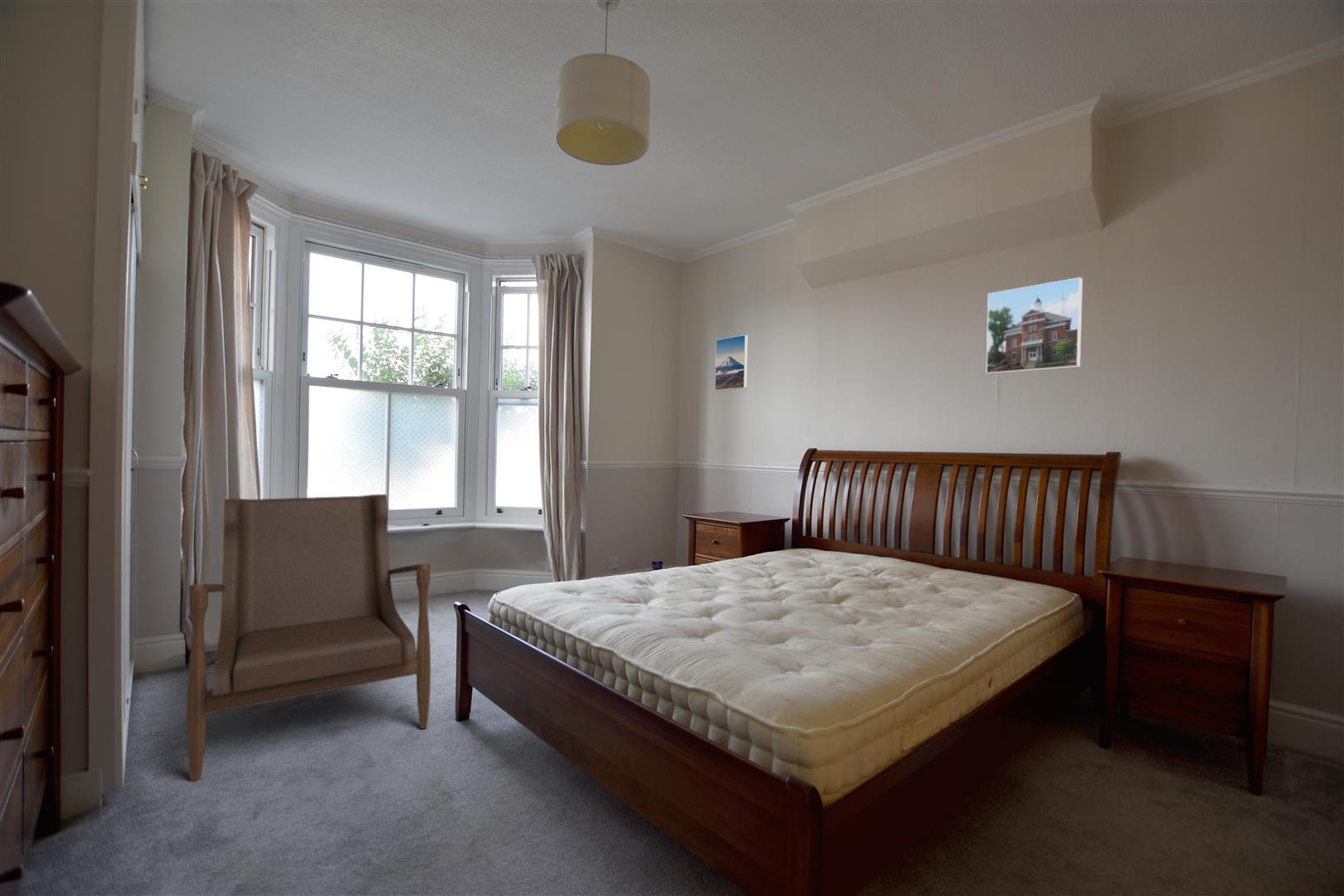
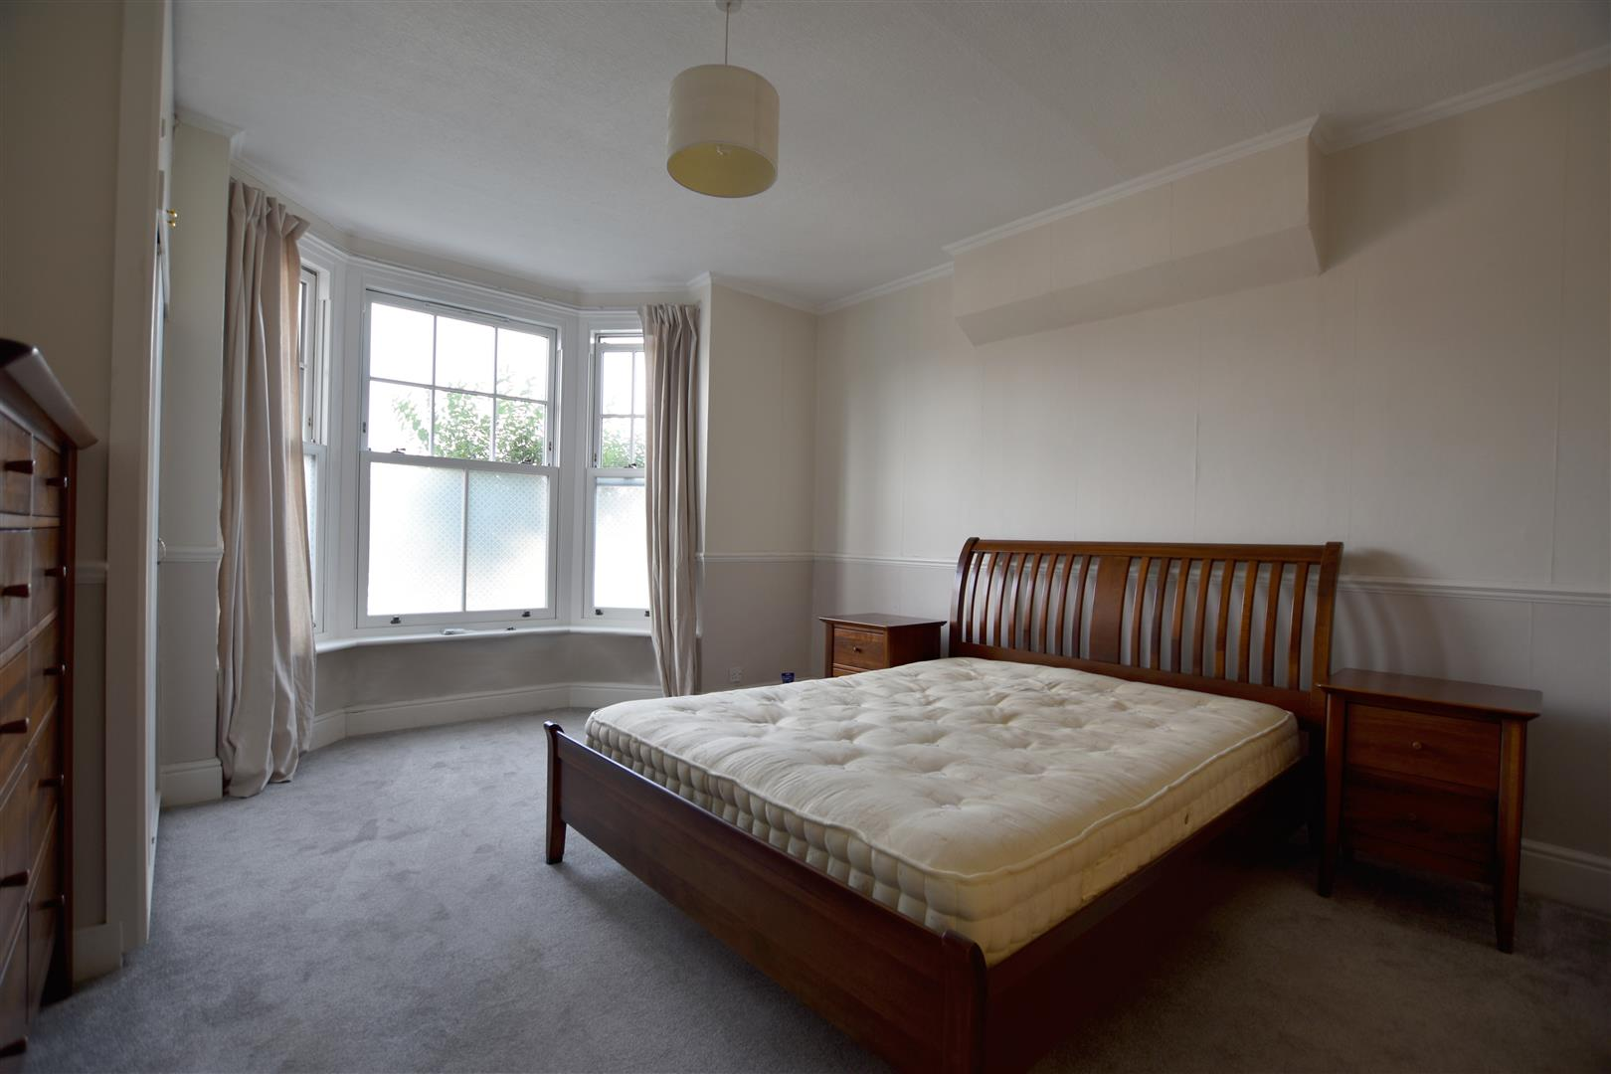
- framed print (1031, 328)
- armchair (314, 610)
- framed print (731, 363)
